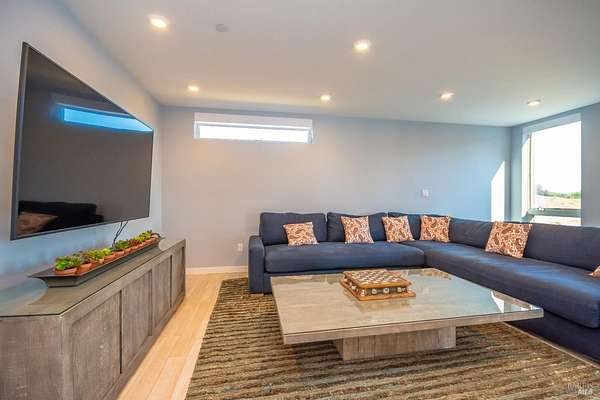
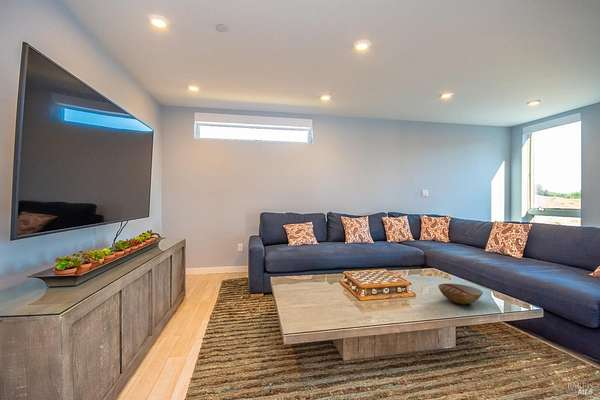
+ bowl (459, 295)
